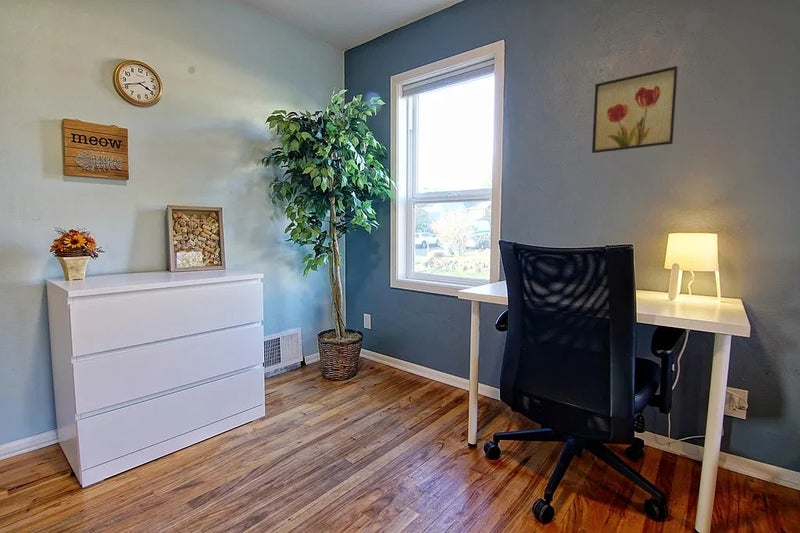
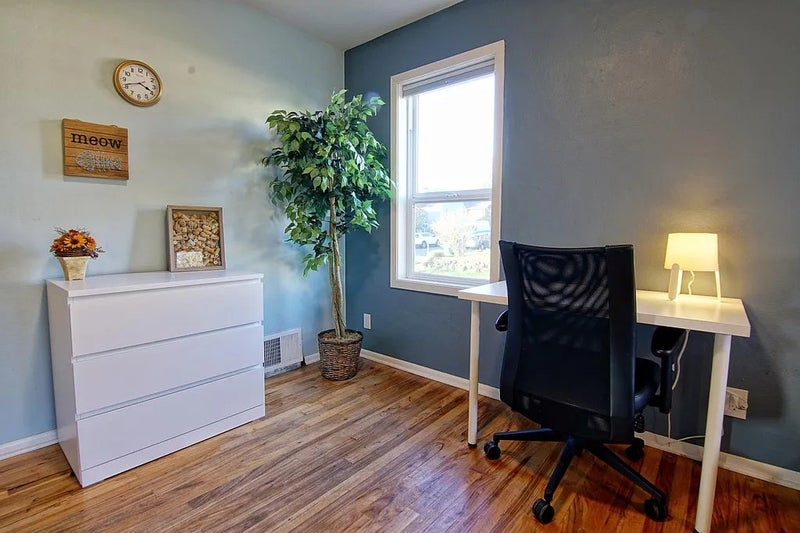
- wall art (632, 112)
